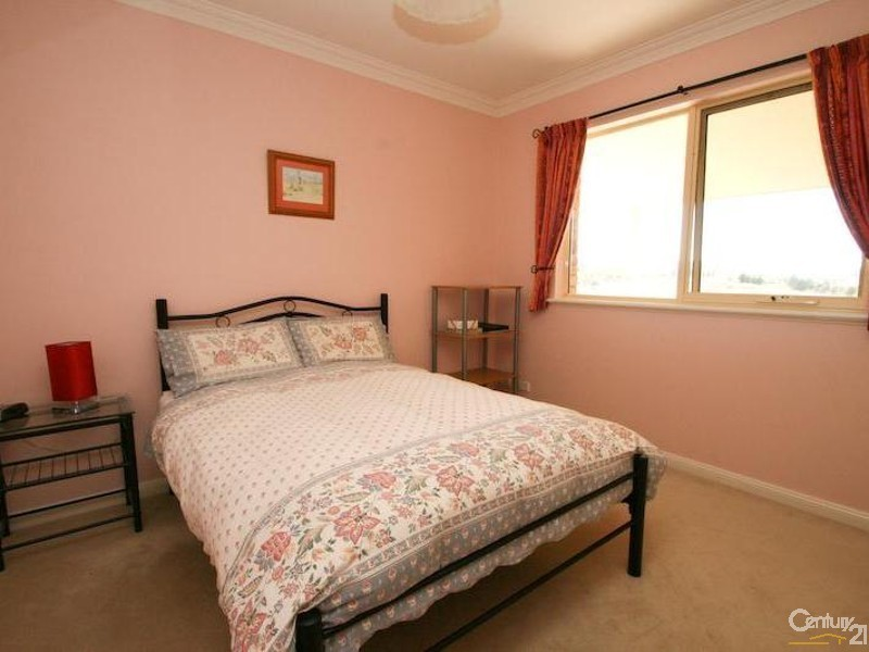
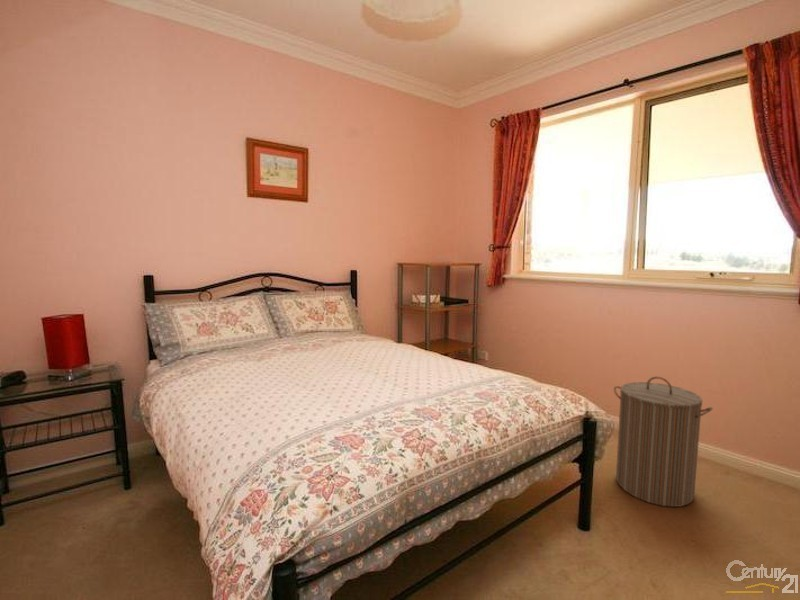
+ laundry hamper (657, 433)
